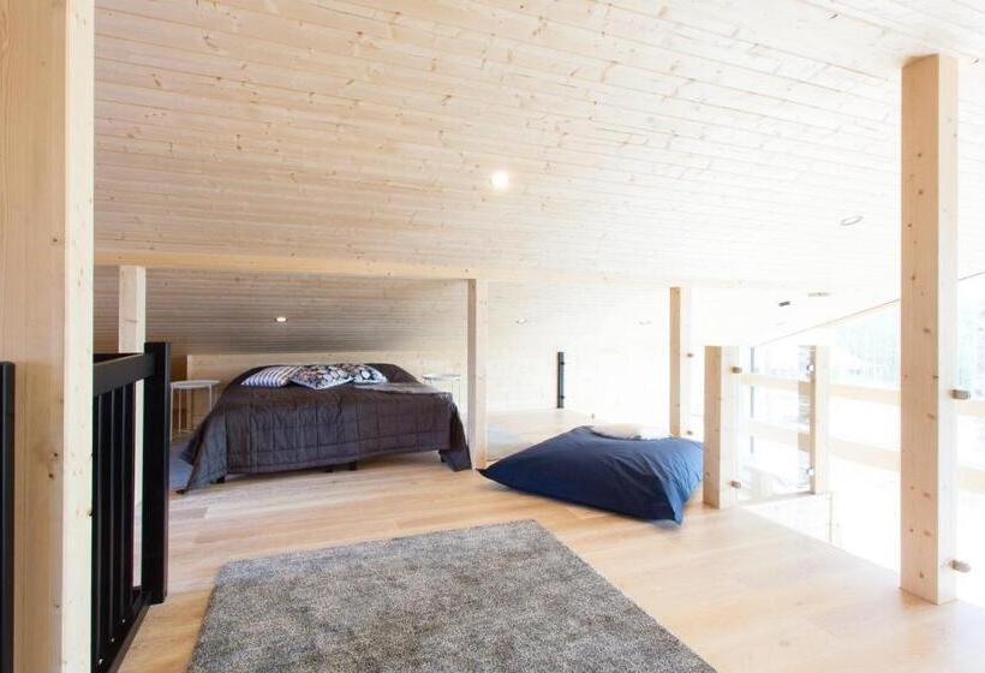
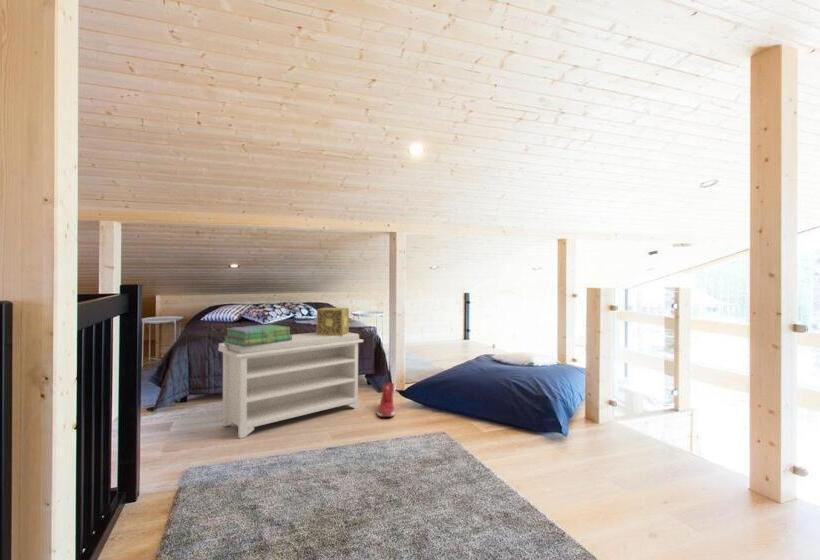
+ bench (295, 376)
+ sneaker (386, 398)
+ stack of books (258, 334)
+ decorative box (333, 321)
